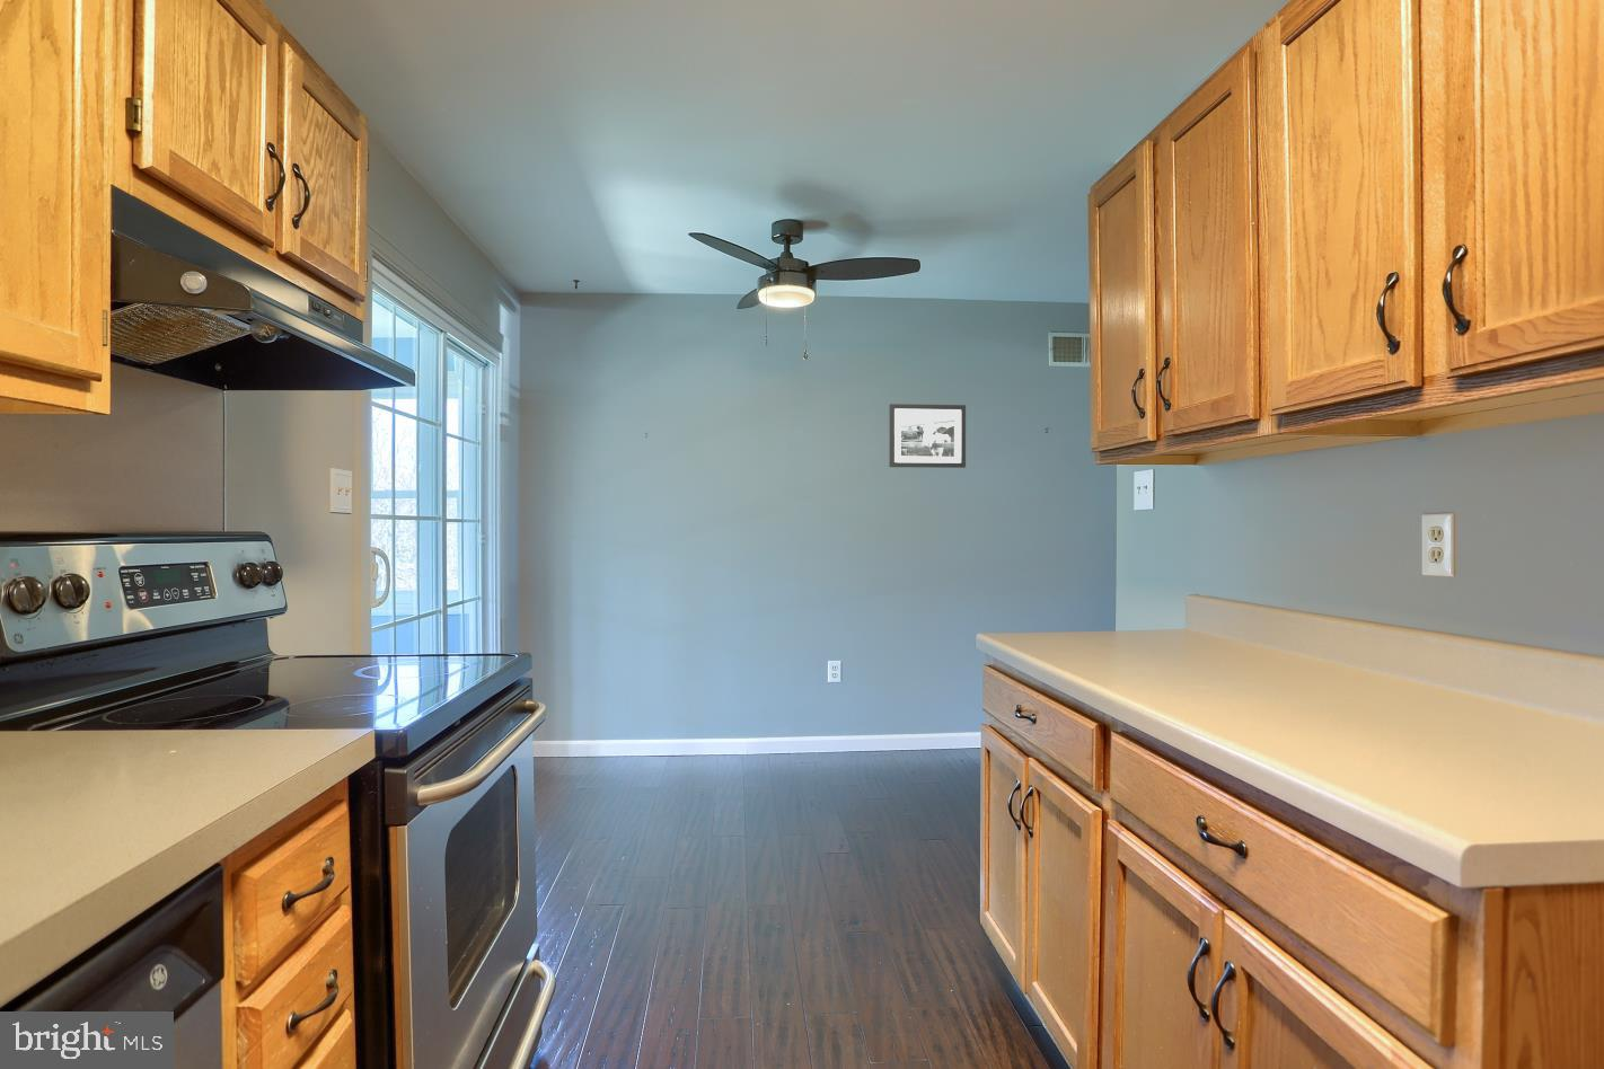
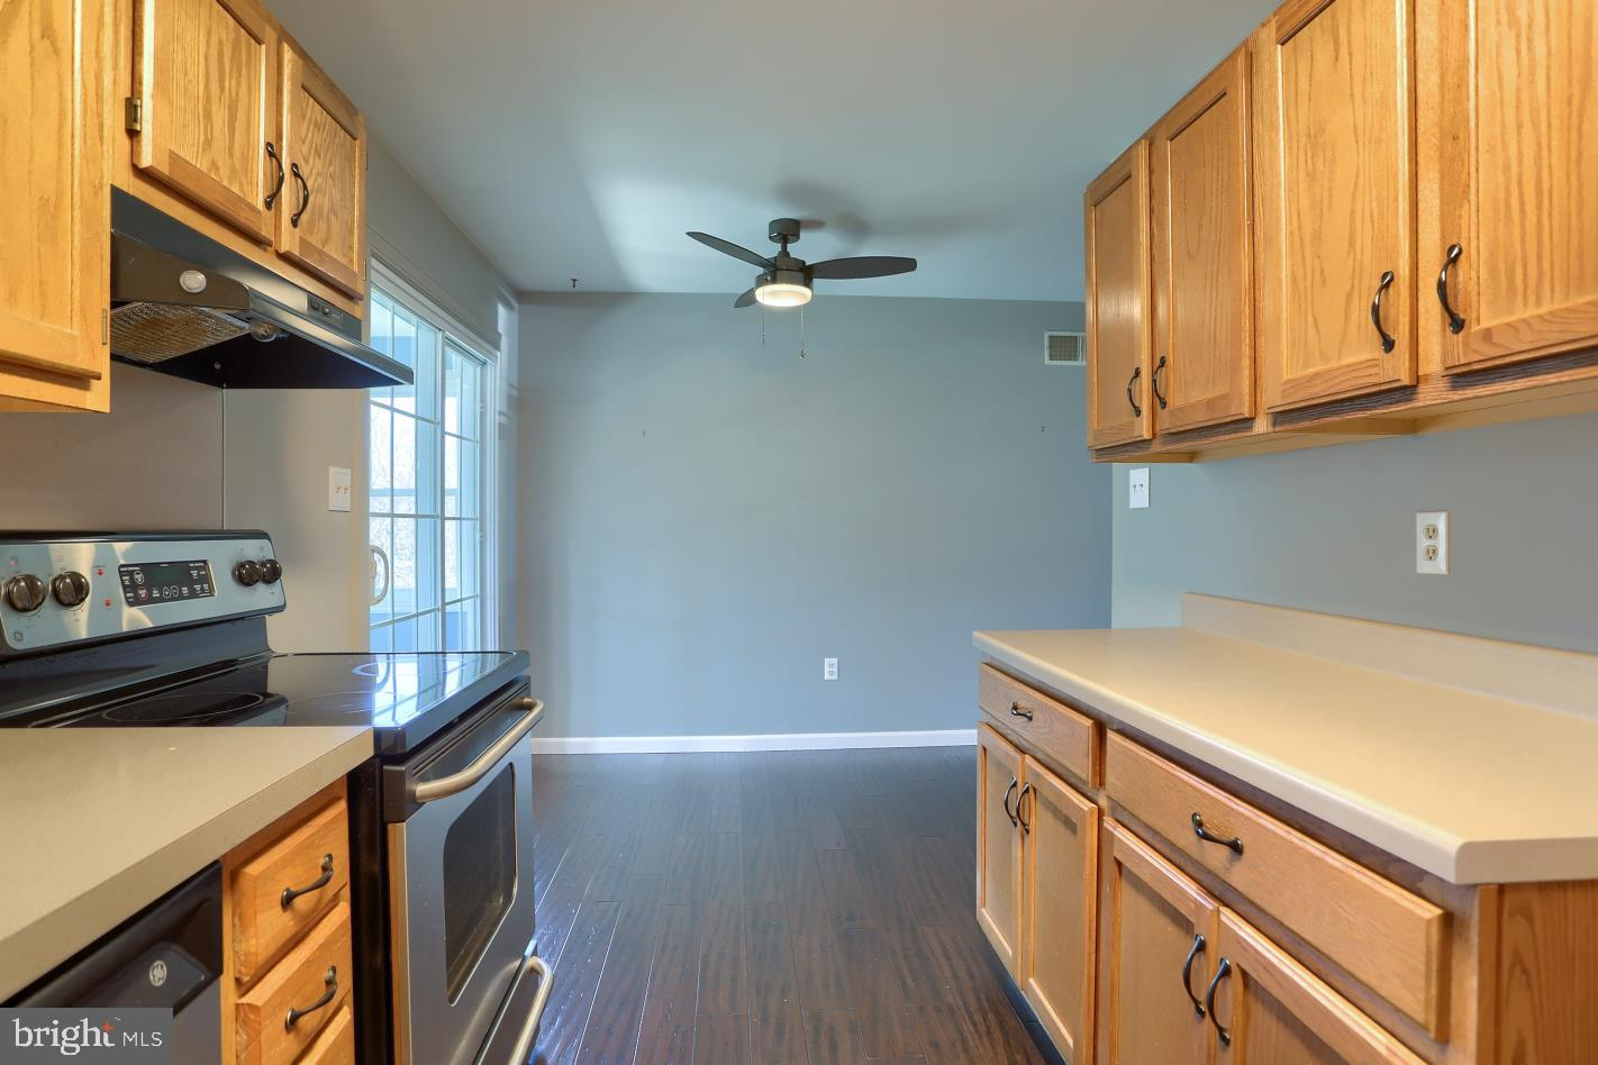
- picture frame (927, 435)
